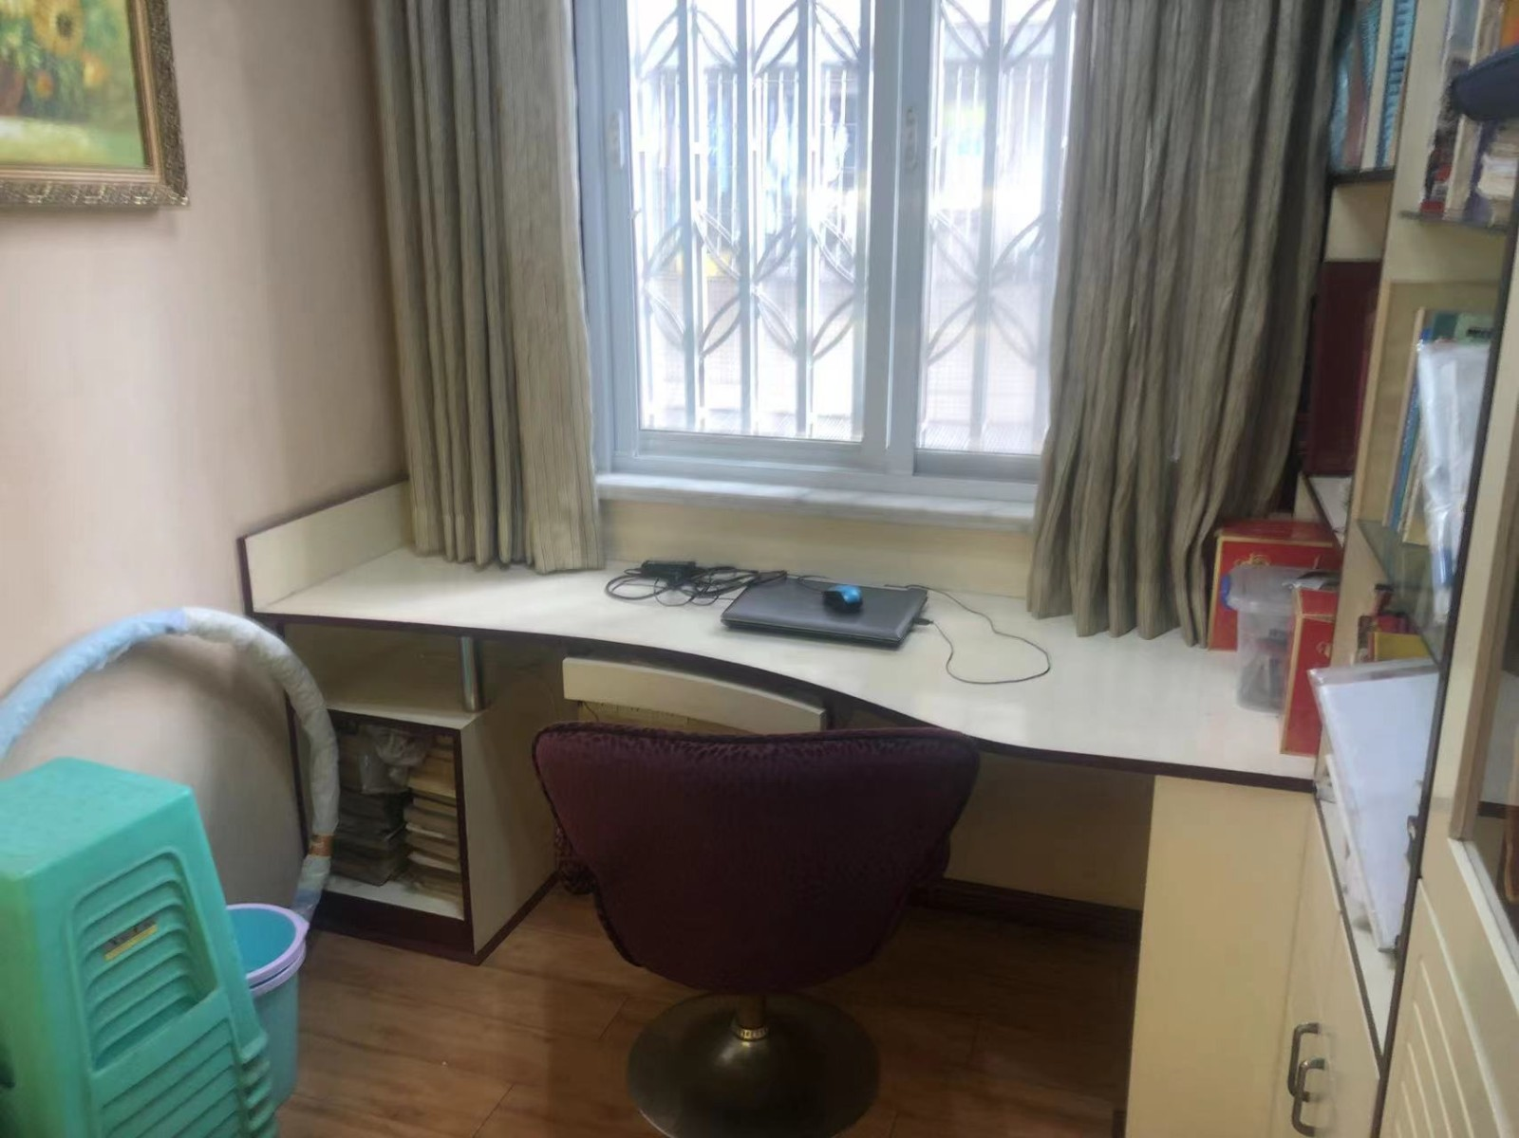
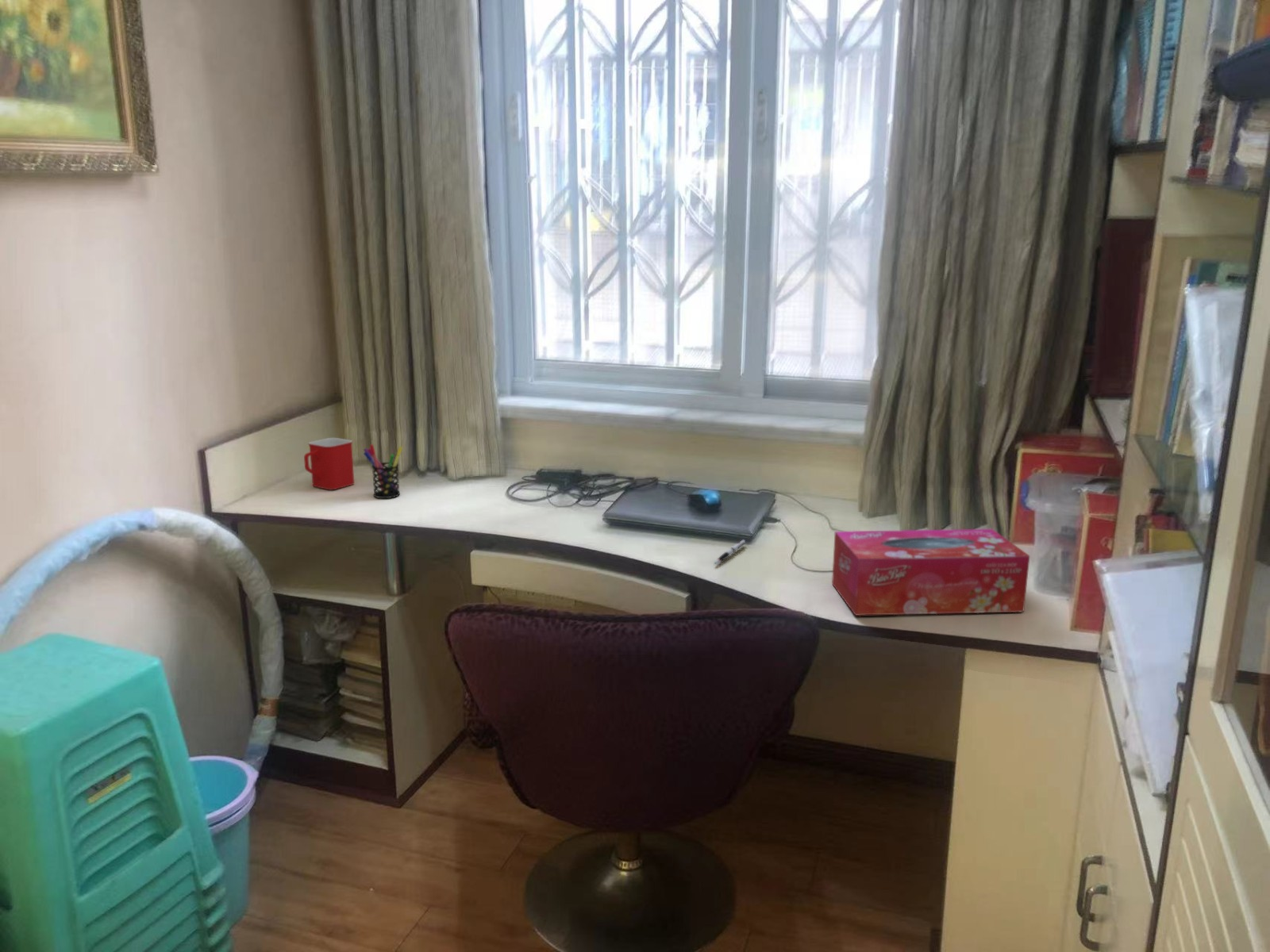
+ pen holder (385, 470)
+ mug (325, 465)
+ tissue box (926, 570)
+ pen (729, 552)
